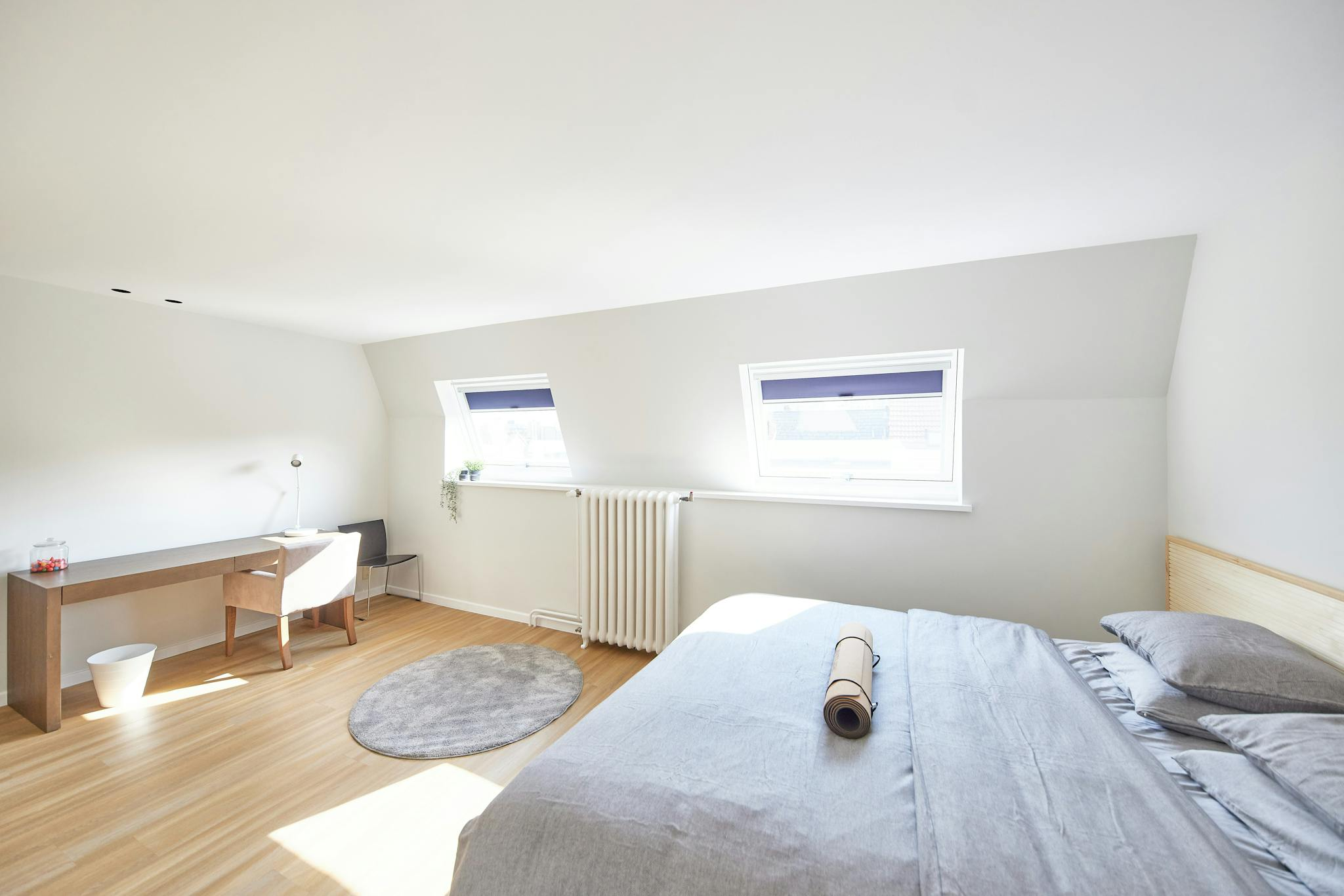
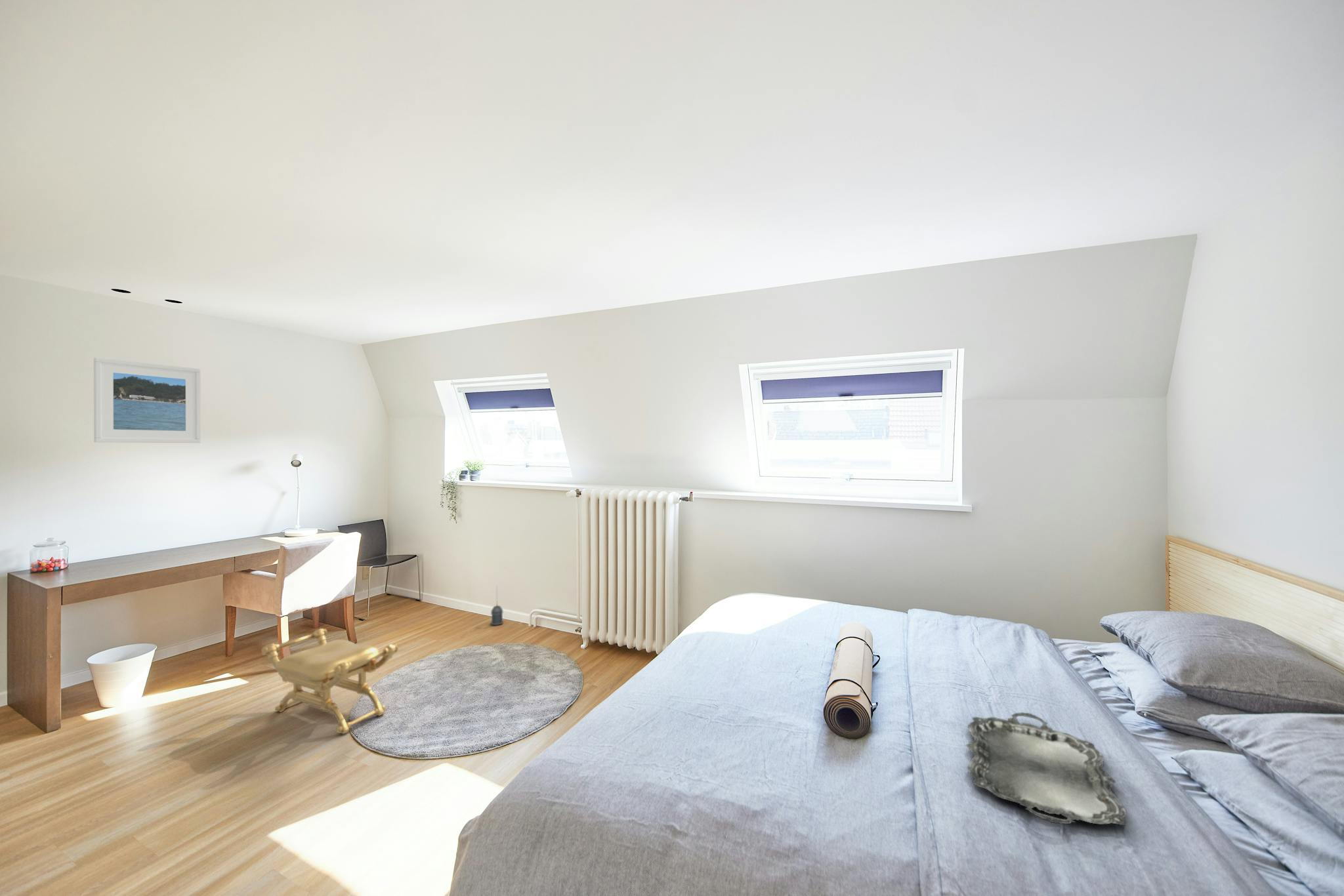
+ serving tray (1036, 762)
+ stool (330, 678)
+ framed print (150, 403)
+ lantern (497, 604)
